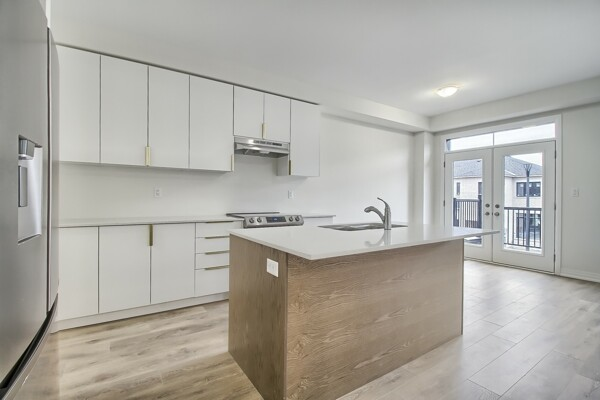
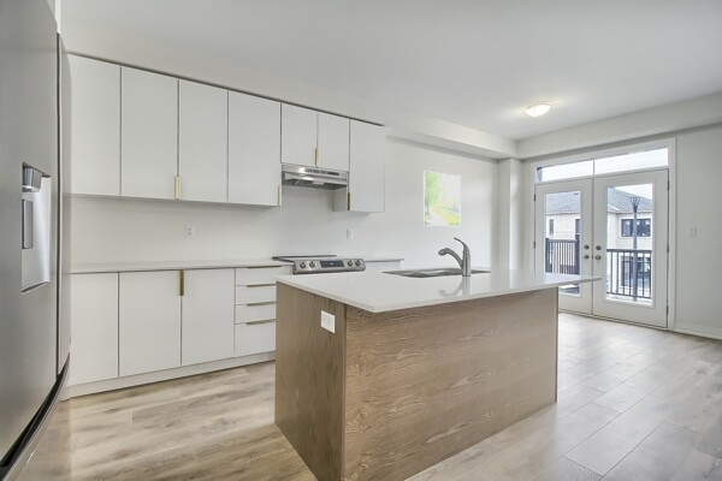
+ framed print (442, 200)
